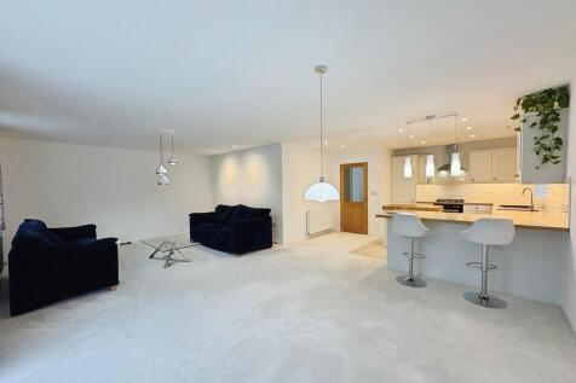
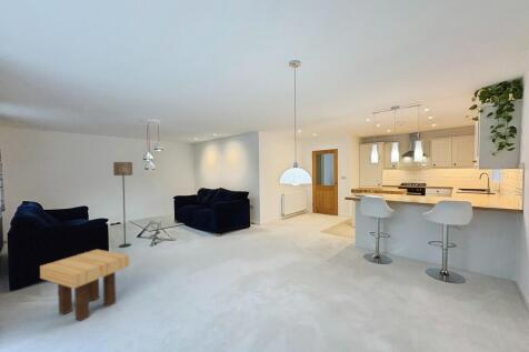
+ side table (87, 283)
+ floor lamp (123, 203)
